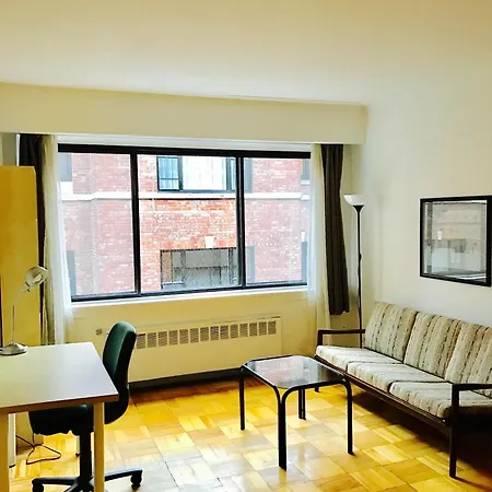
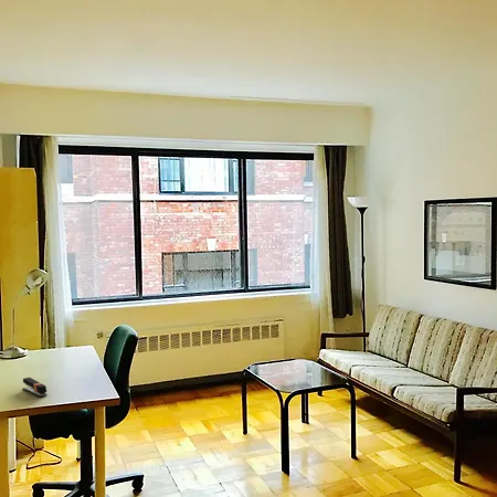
+ stapler (34, 387)
